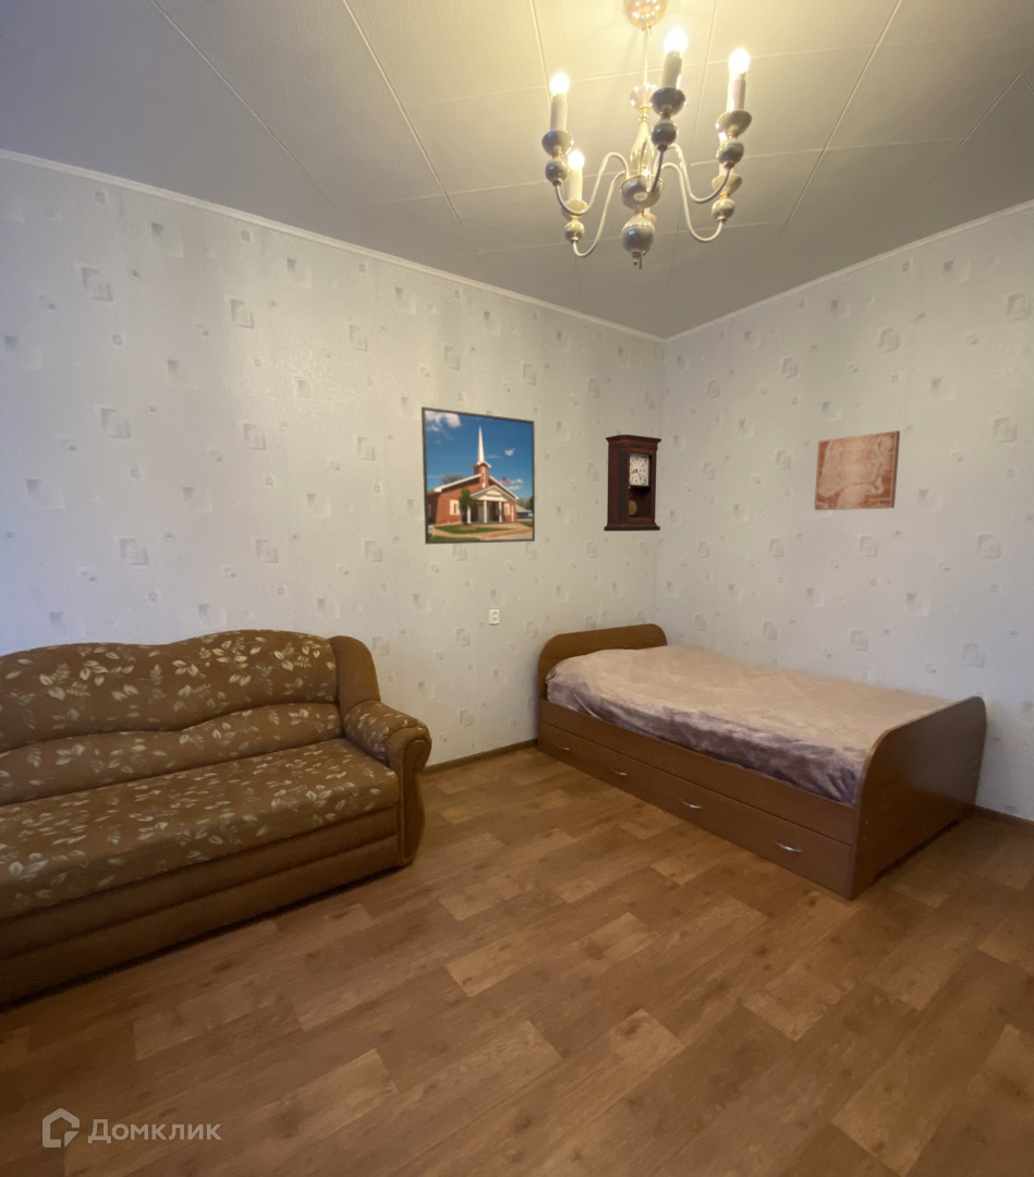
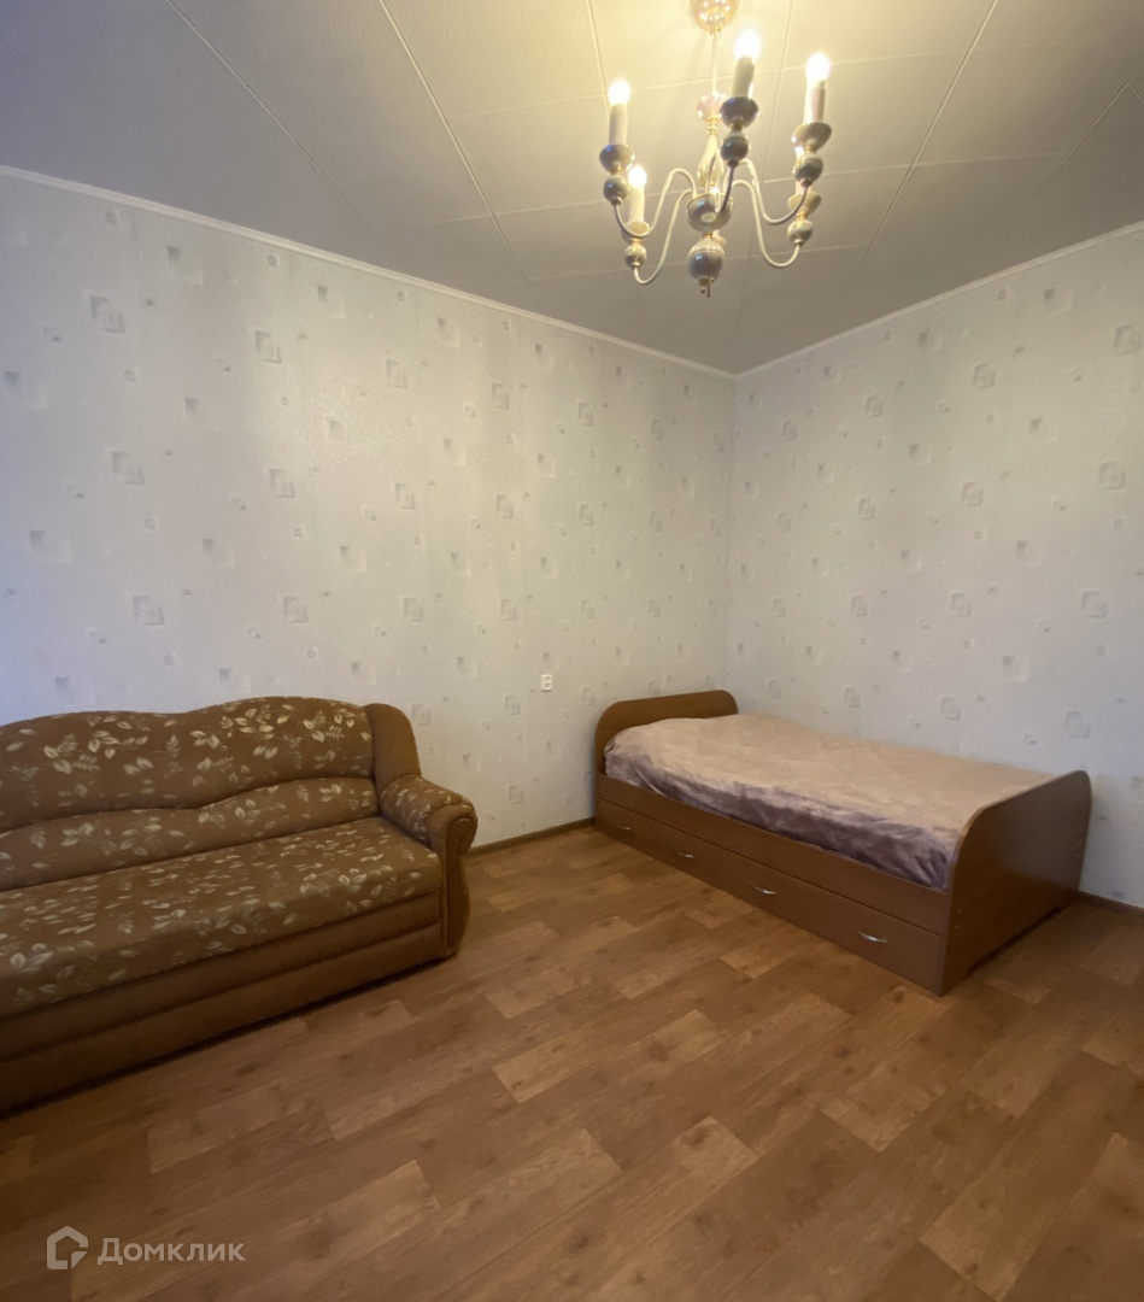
- pendulum clock (634, 484)
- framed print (482, 480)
- wall art (854, 473)
